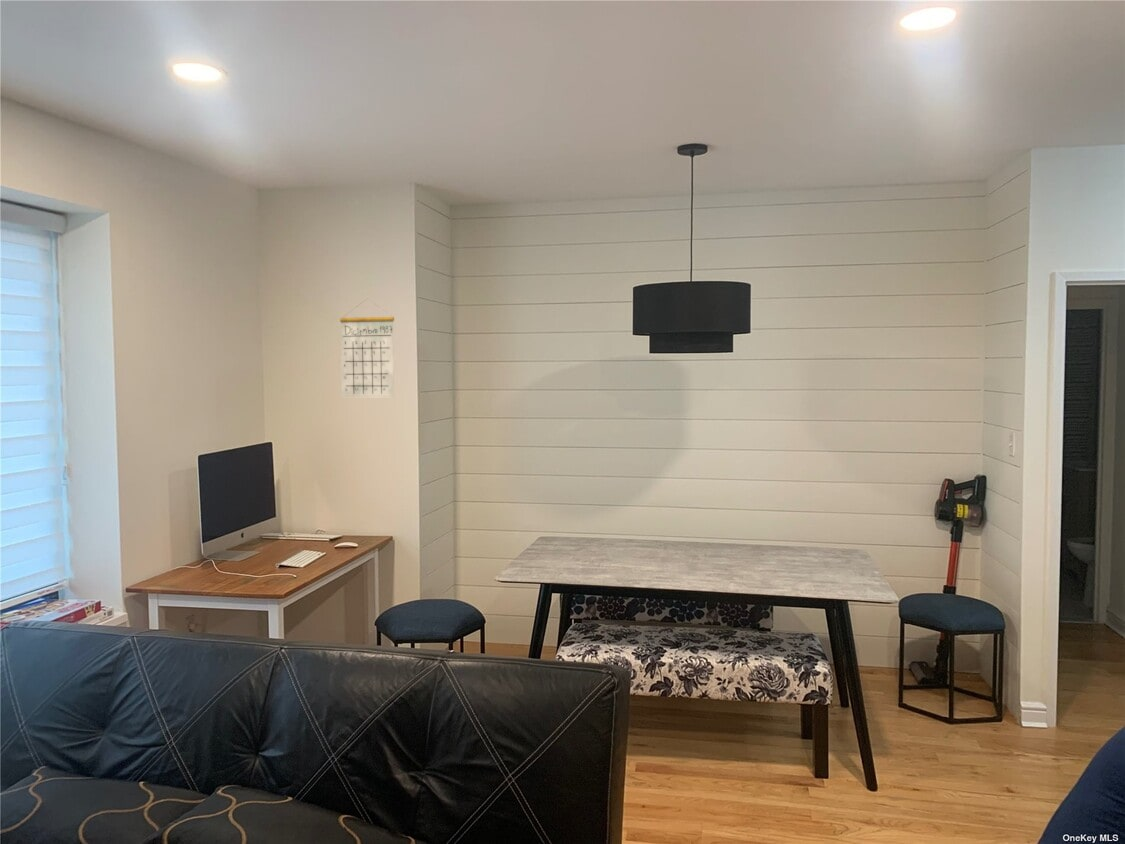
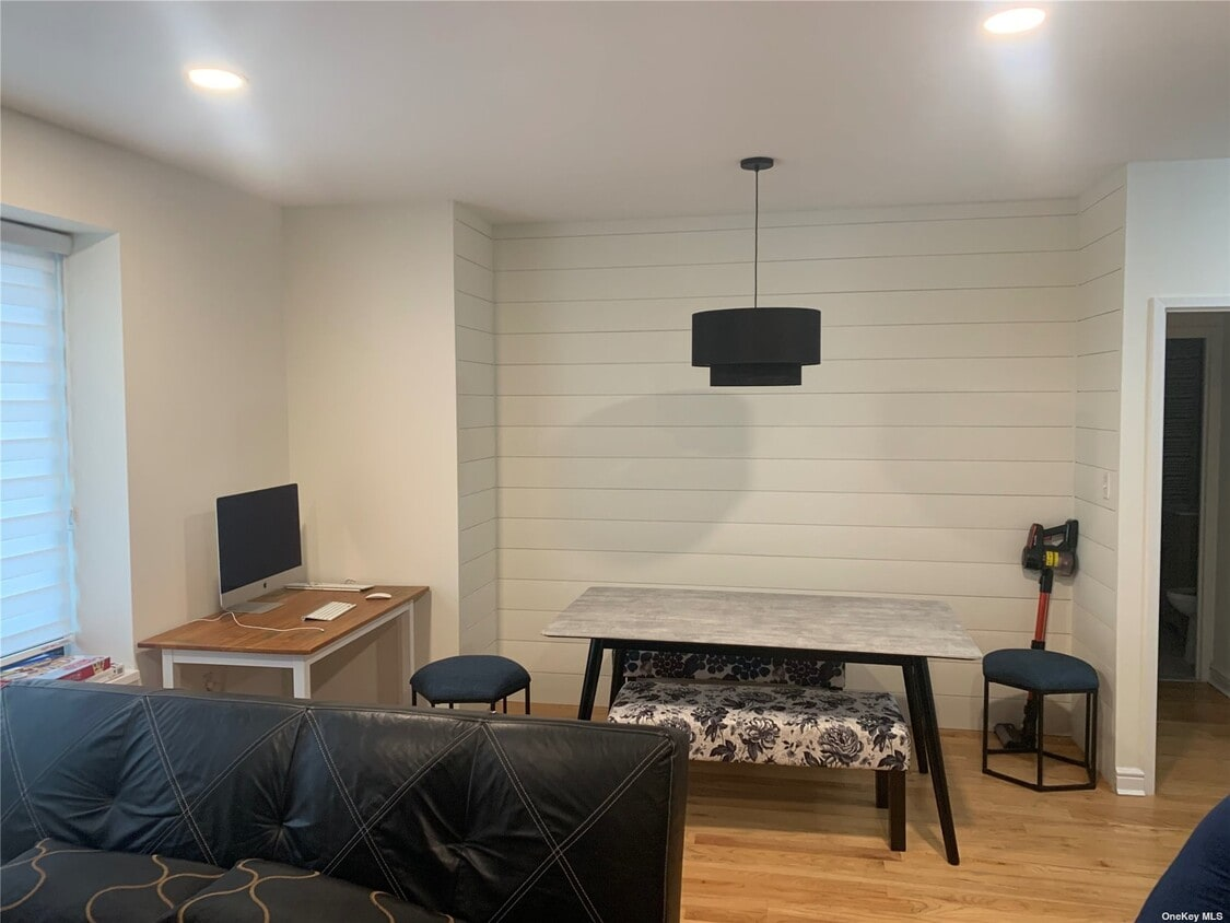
- calendar (367, 347)
